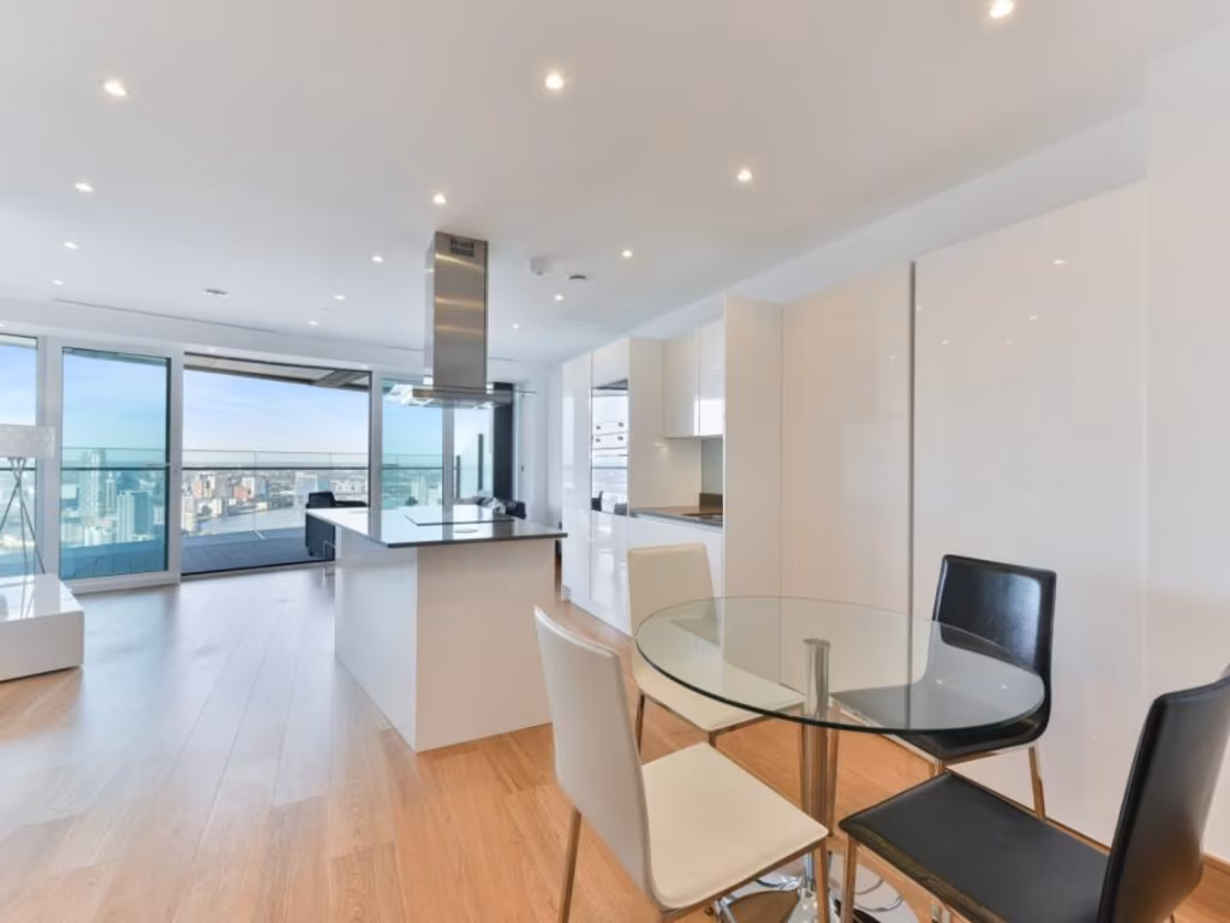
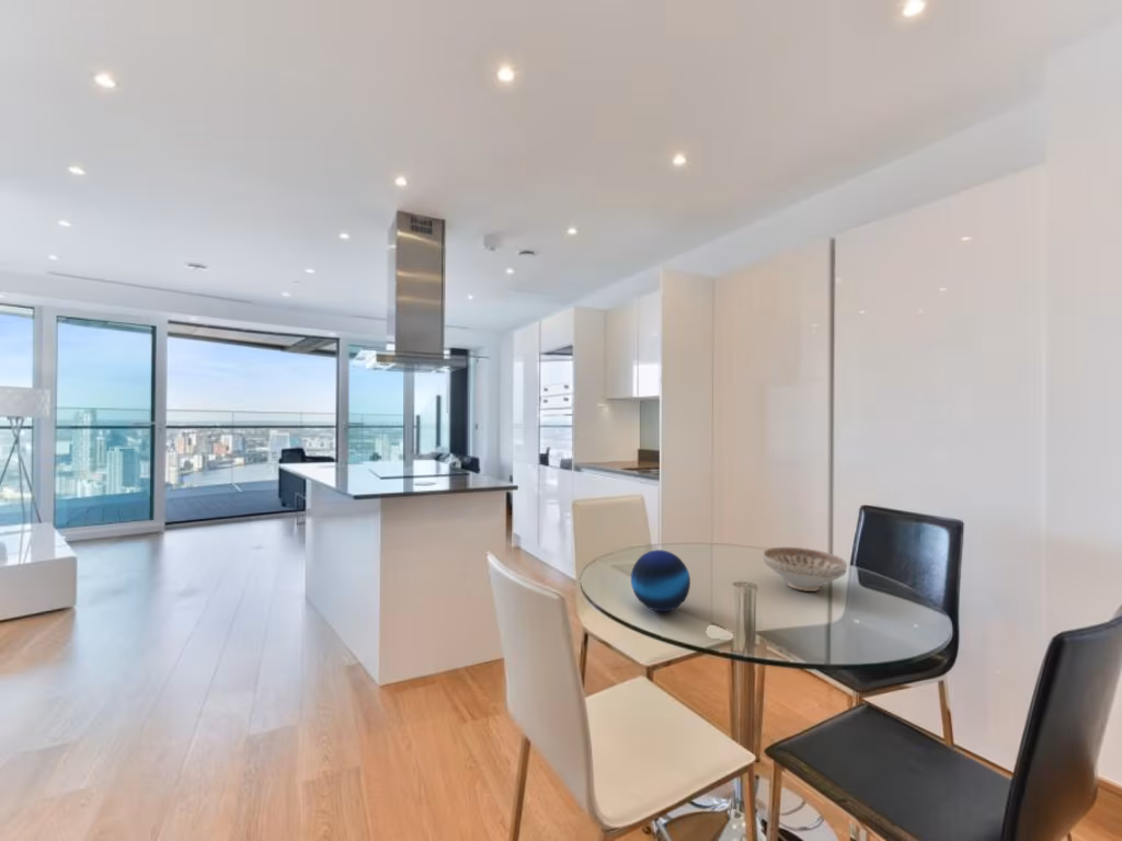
+ decorative bowl (803, 572)
+ decorative orb (660, 579)
